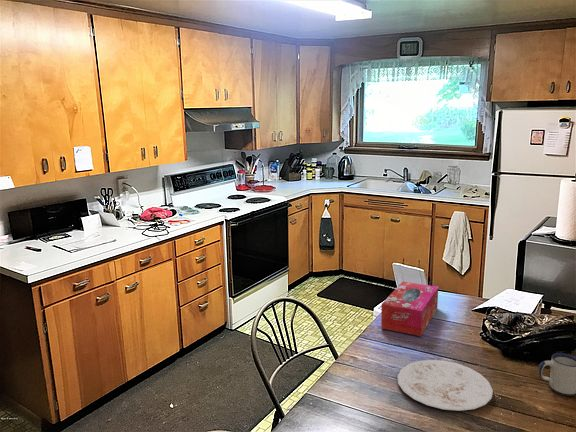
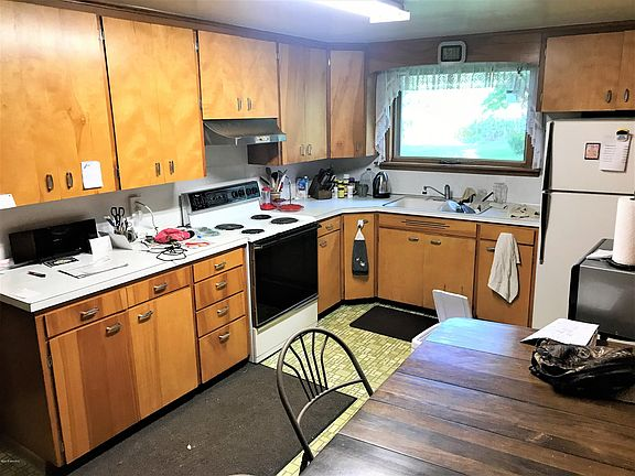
- plate (443, 384)
- tissue box (410, 306)
- mug (559, 373)
